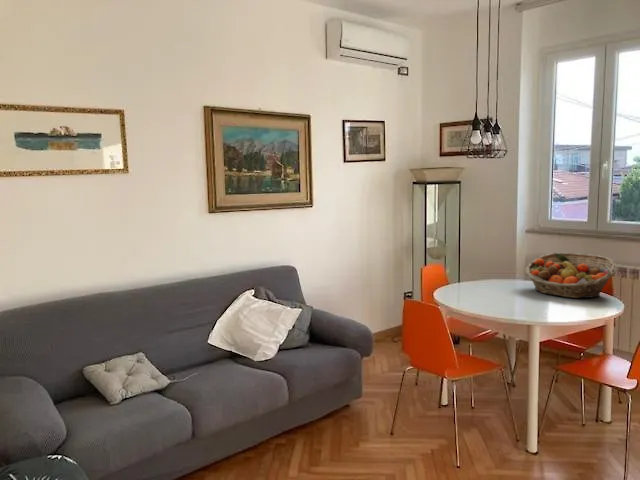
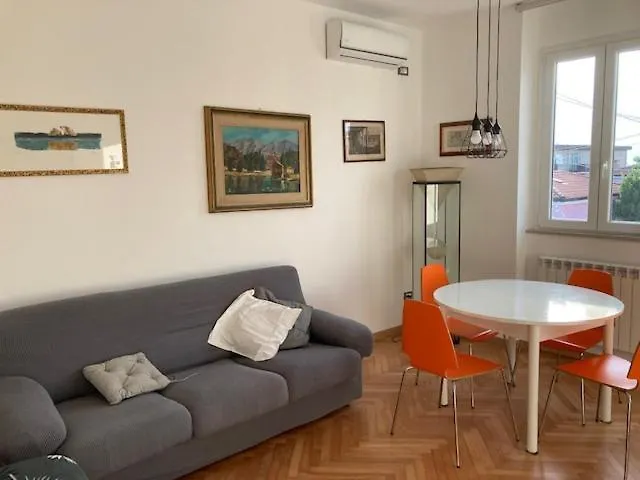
- fruit basket (569, 274)
